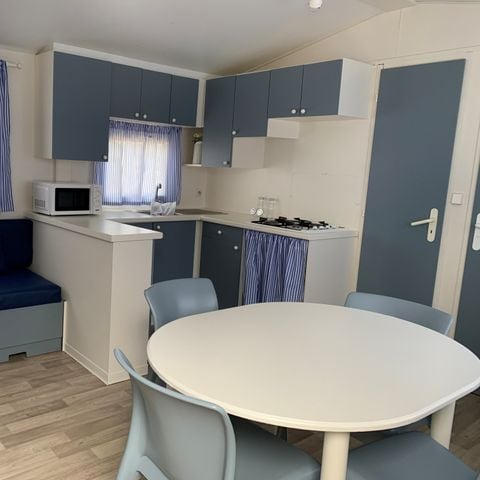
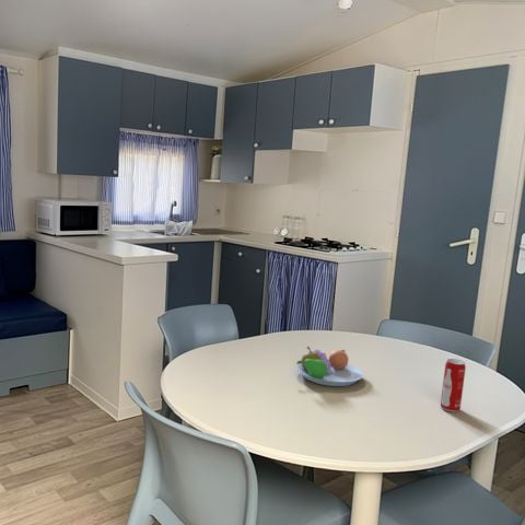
+ beverage can (453, 384)
+ fruit bowl (327, 363)
